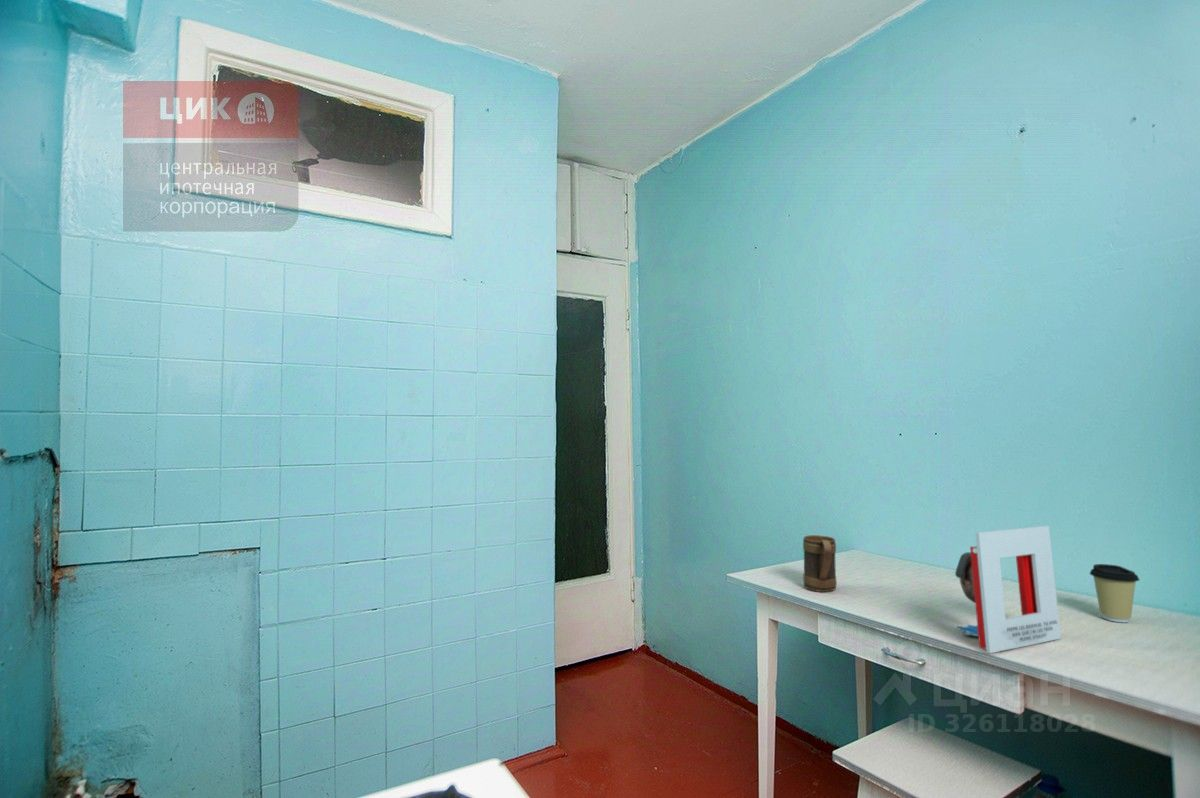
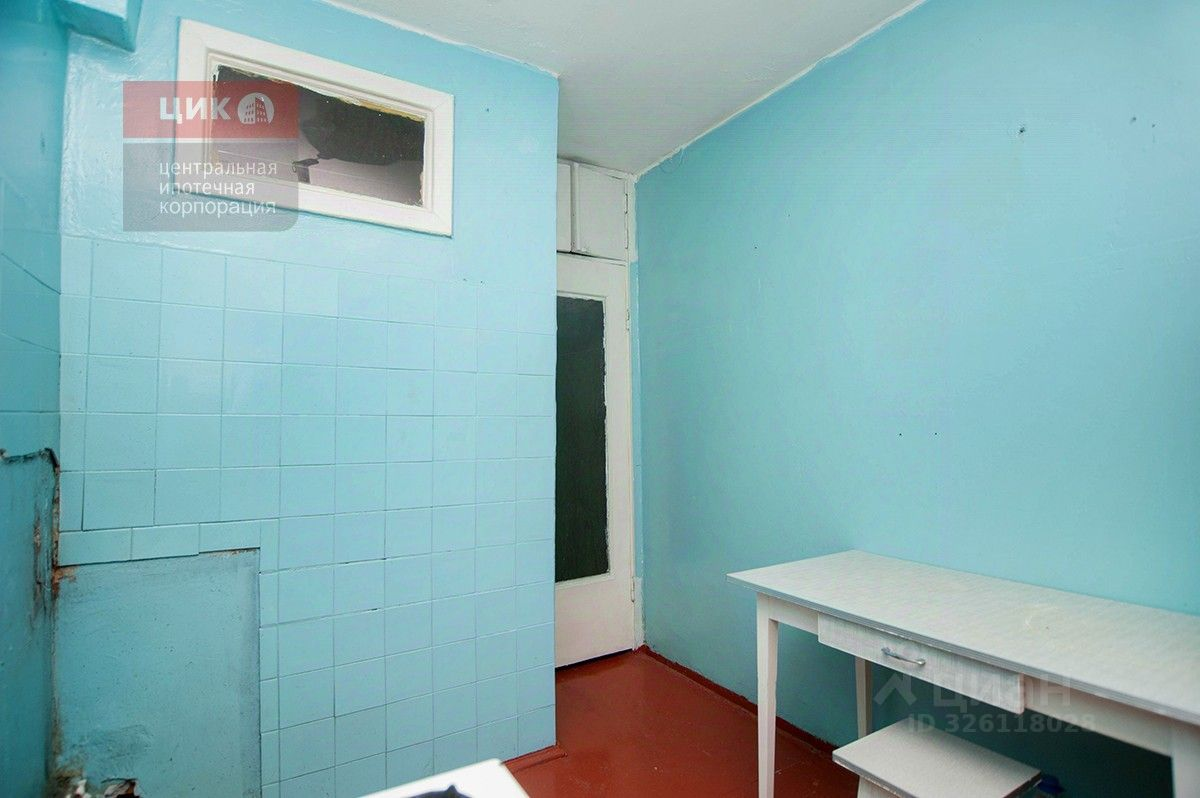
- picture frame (995, 581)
- mug (822, 563)
- coffee cup (1114, 593)
